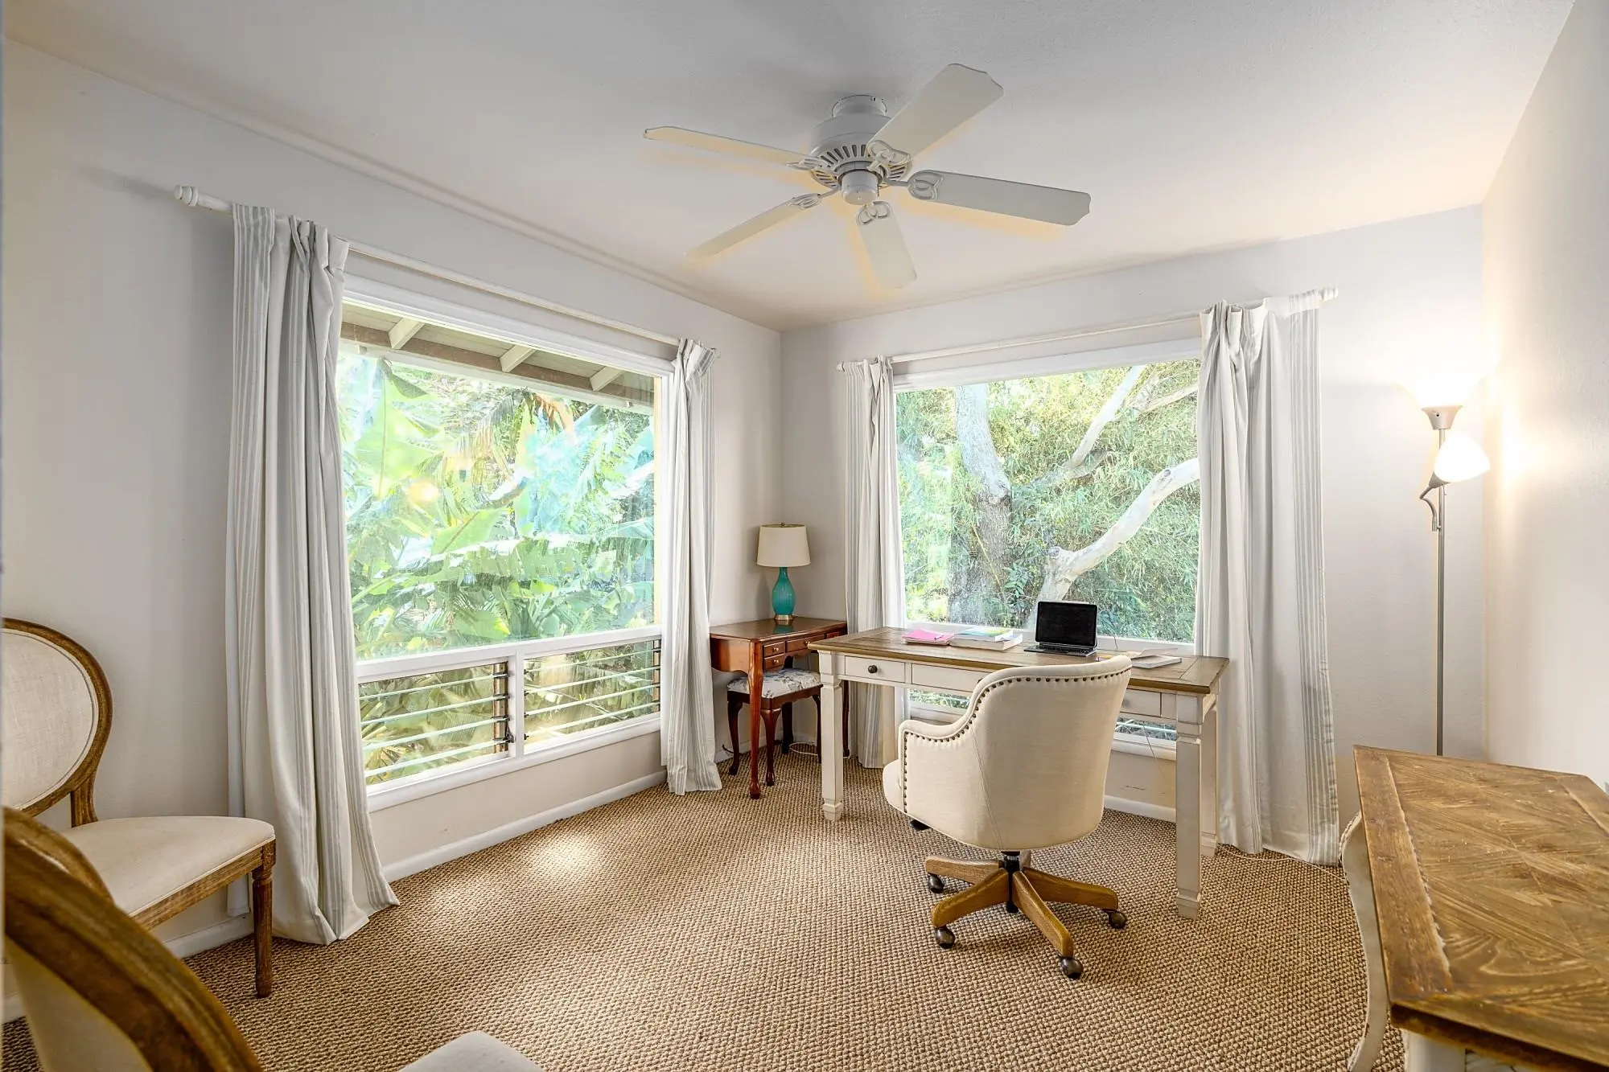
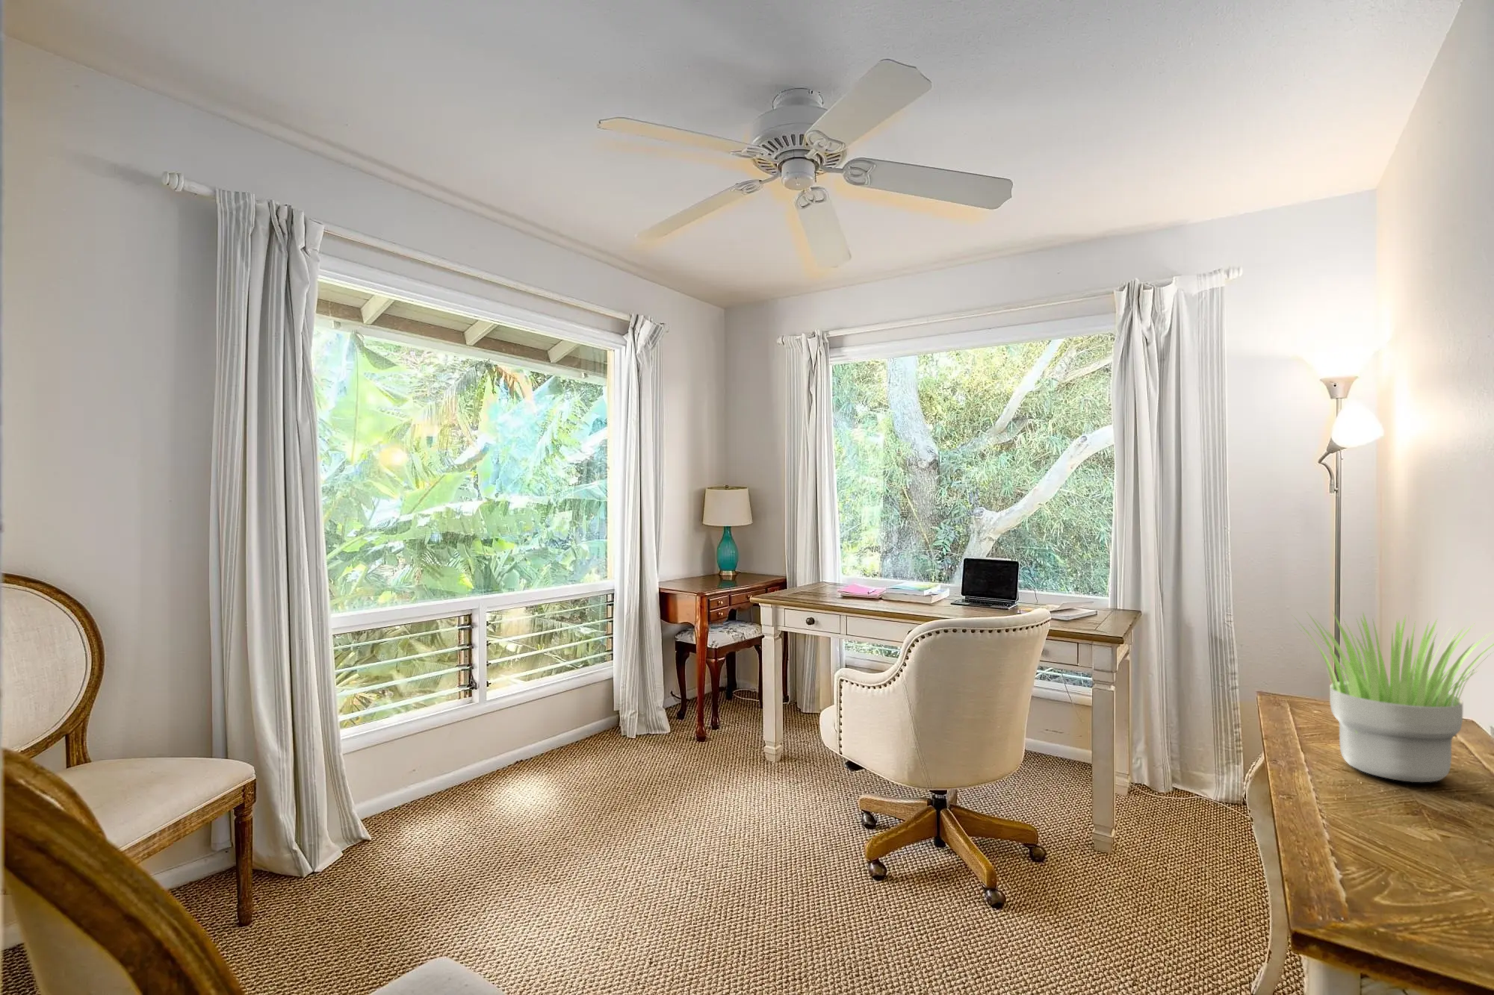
+ potted plant (1391, 696)
